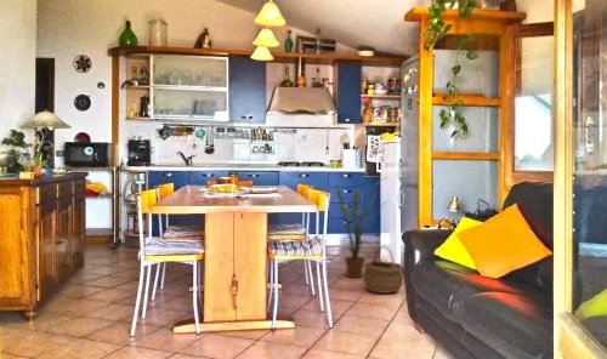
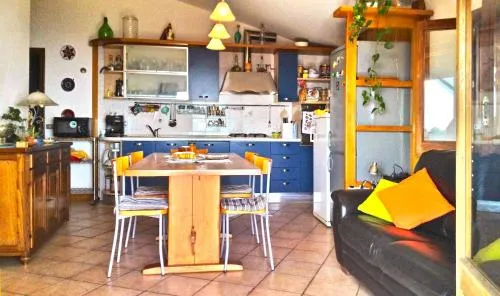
- house plant (358, 226)
- wicker basket (382, 268)
